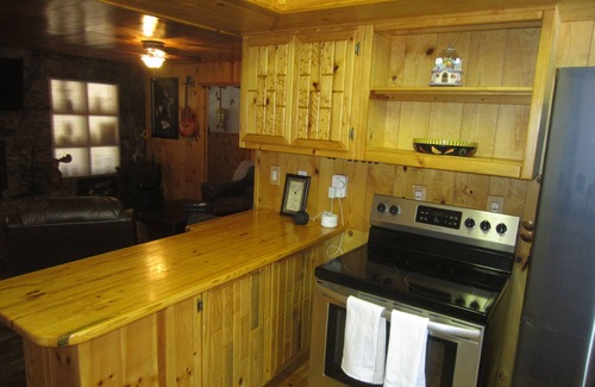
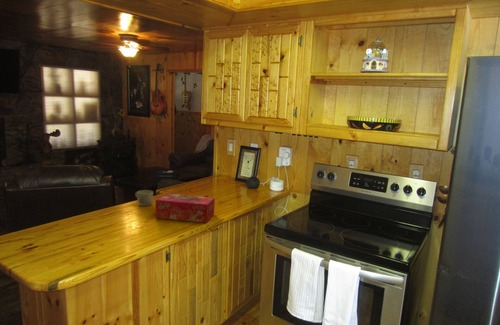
+ mug (143, 197)
+ tissue box (185, 207)
